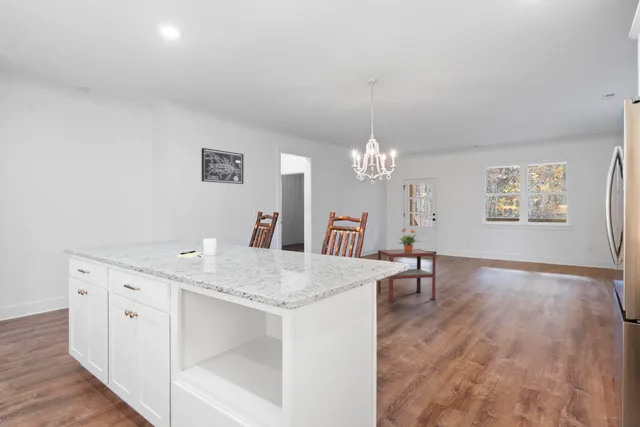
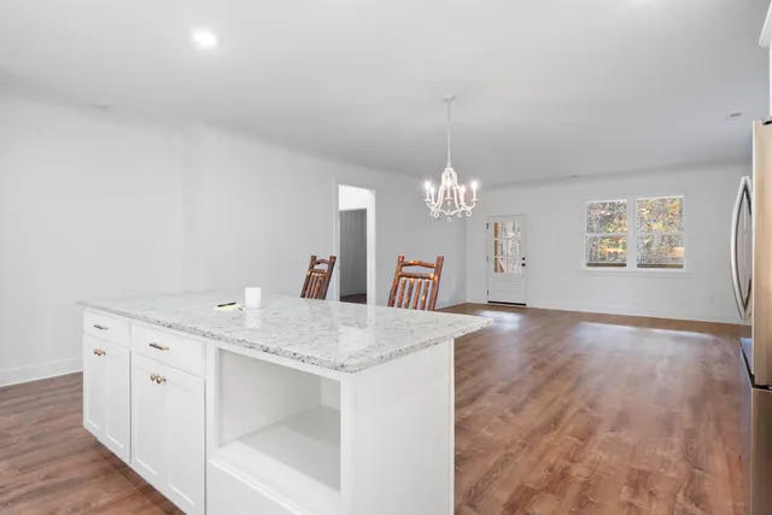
- side table (405, 273)
- potted plant (408, 239)
- wall art (223, 167)
